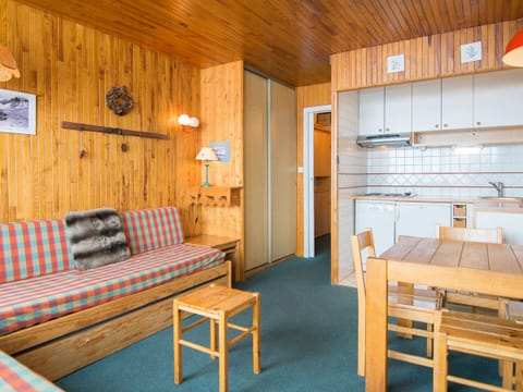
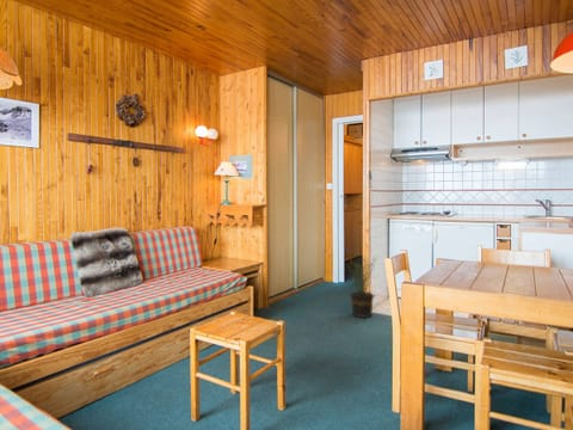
+ potted plant (362, 283)
